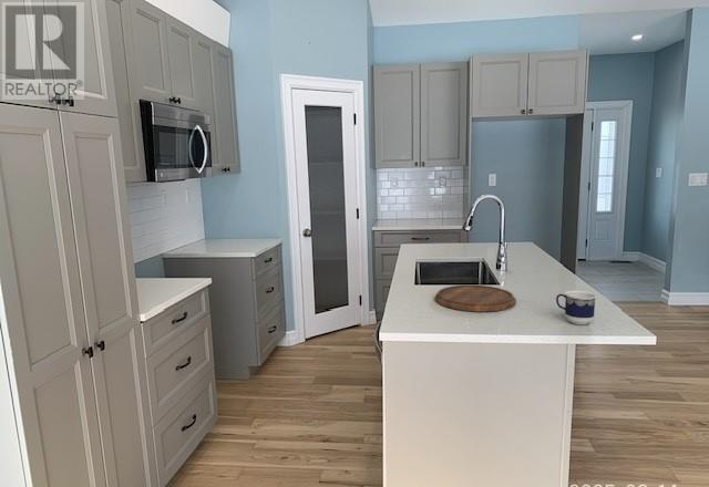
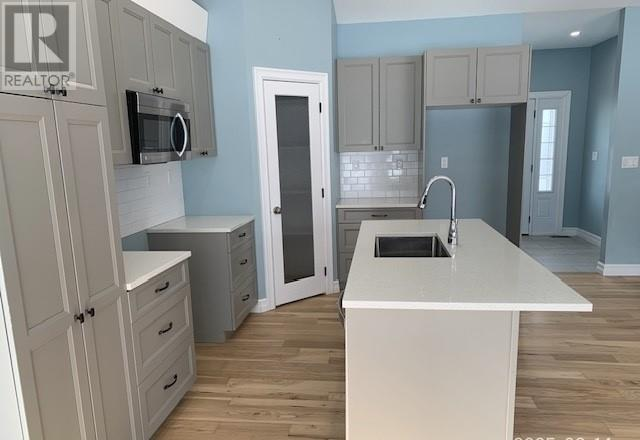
- cutting board (474, 297)
- cup (575, 307)
